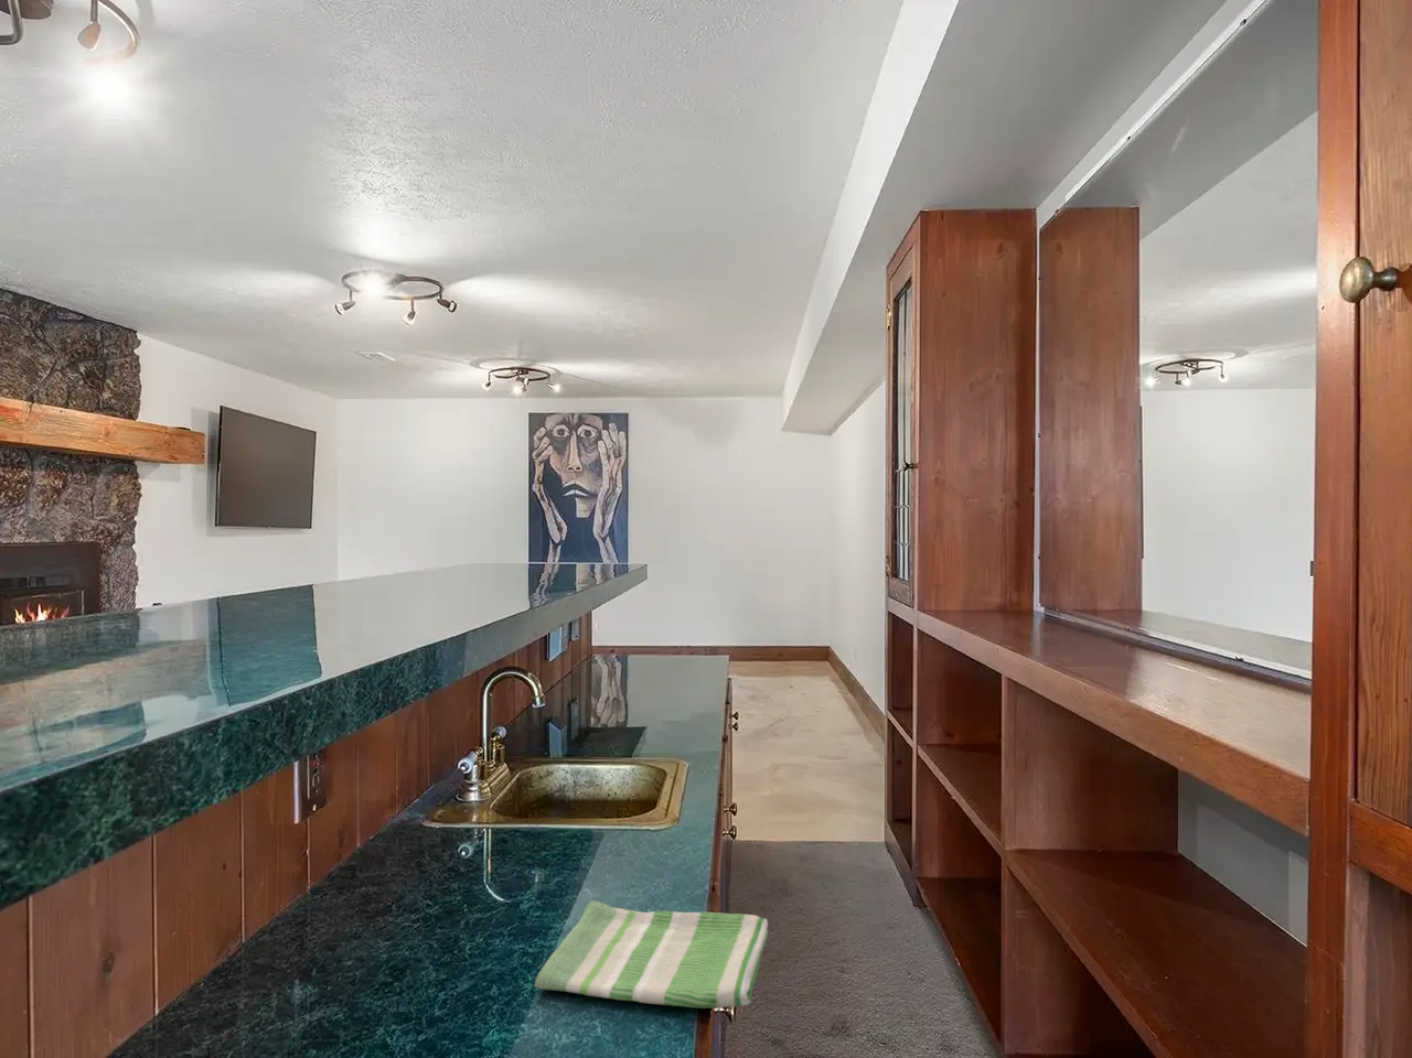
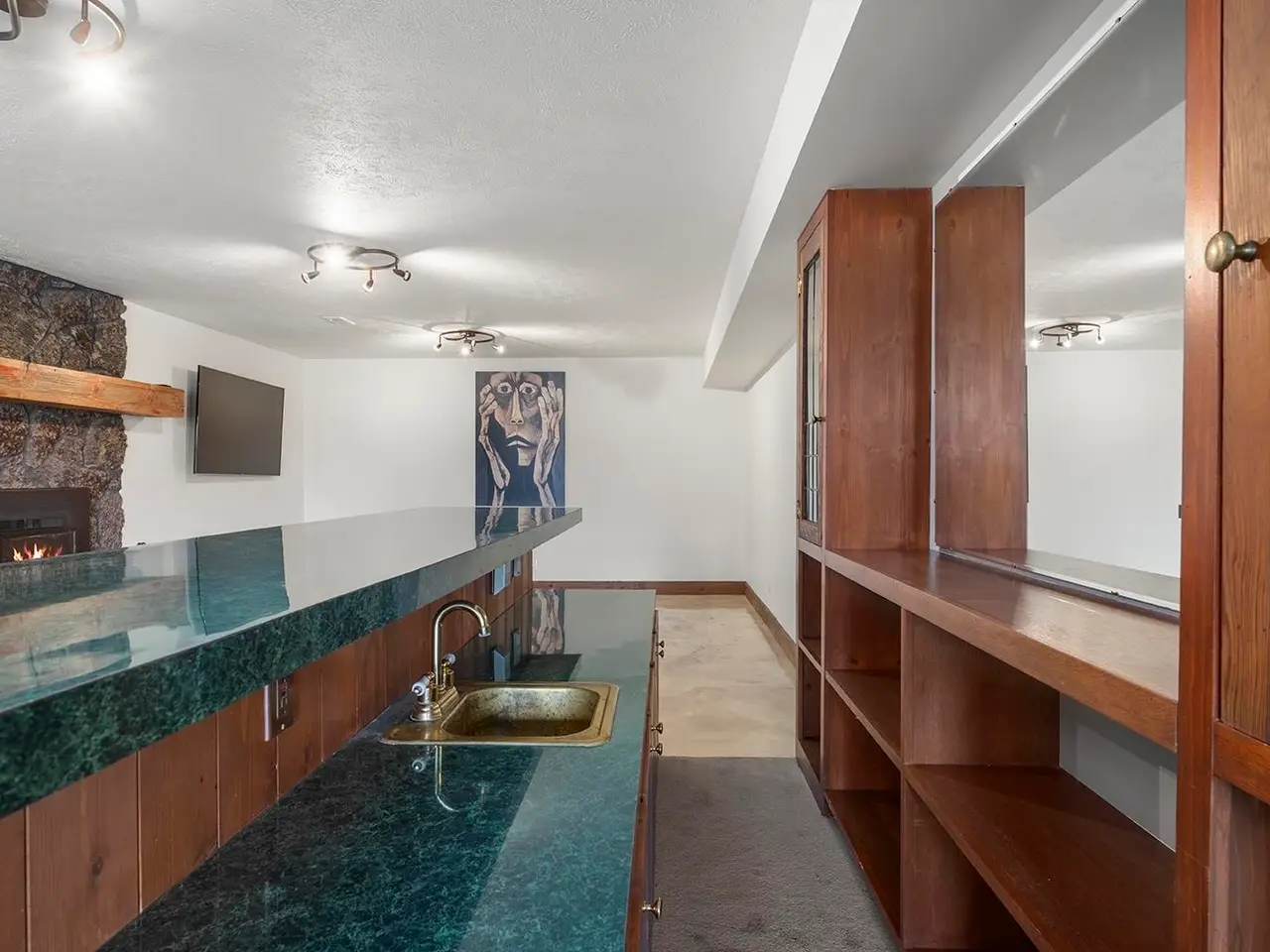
- dish towel (659, 950)
